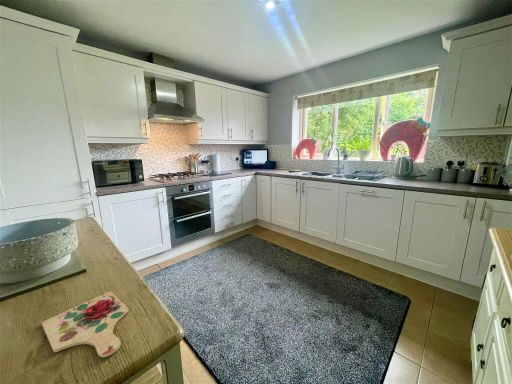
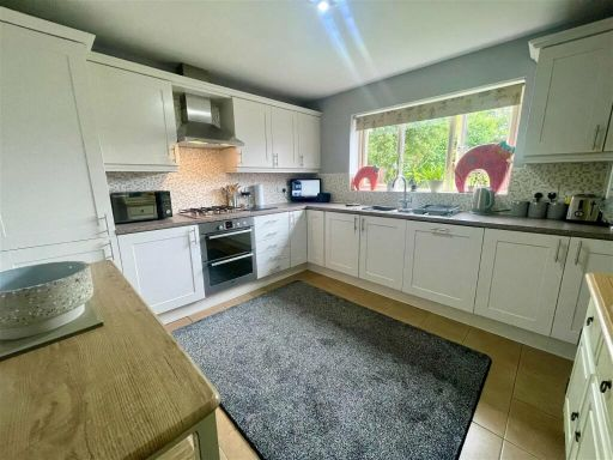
- cutting board (93, 322)
